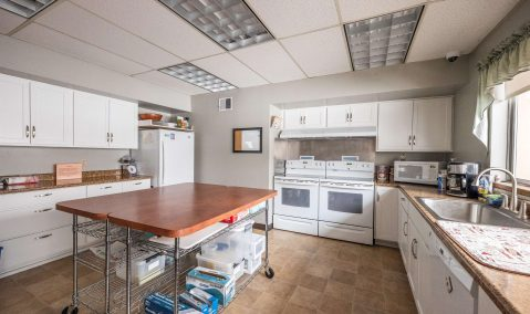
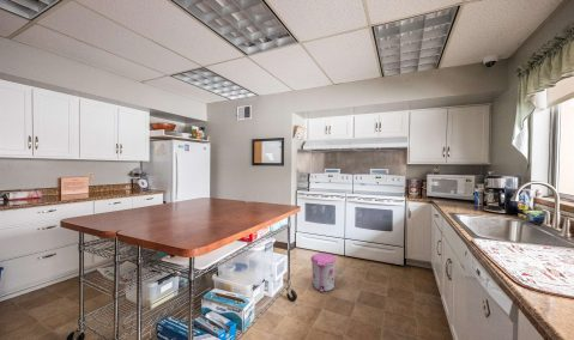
+ trash can (322, 271)
